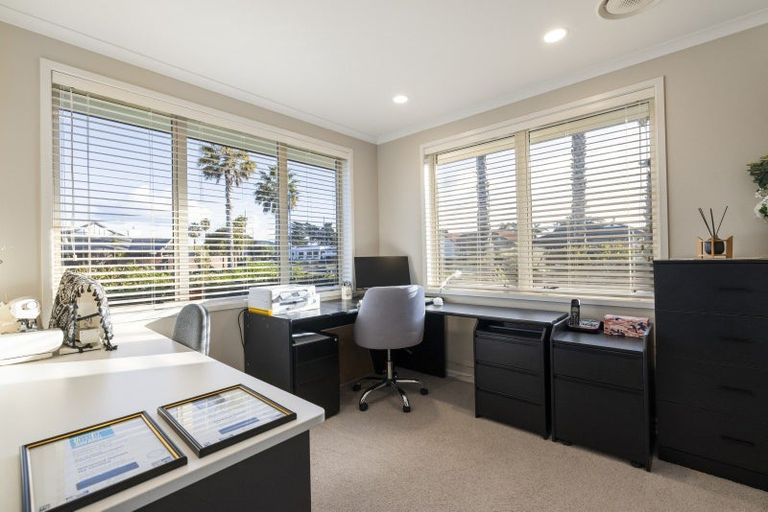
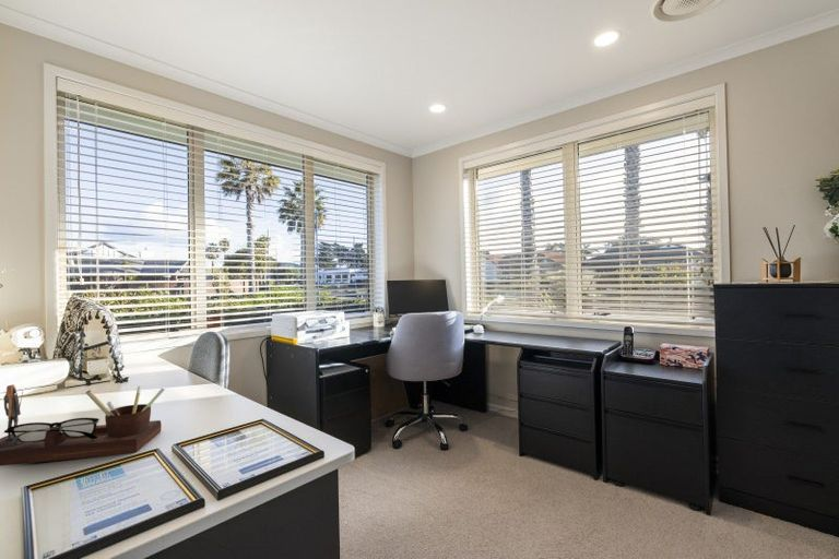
+ desk organizer (79, 418)
